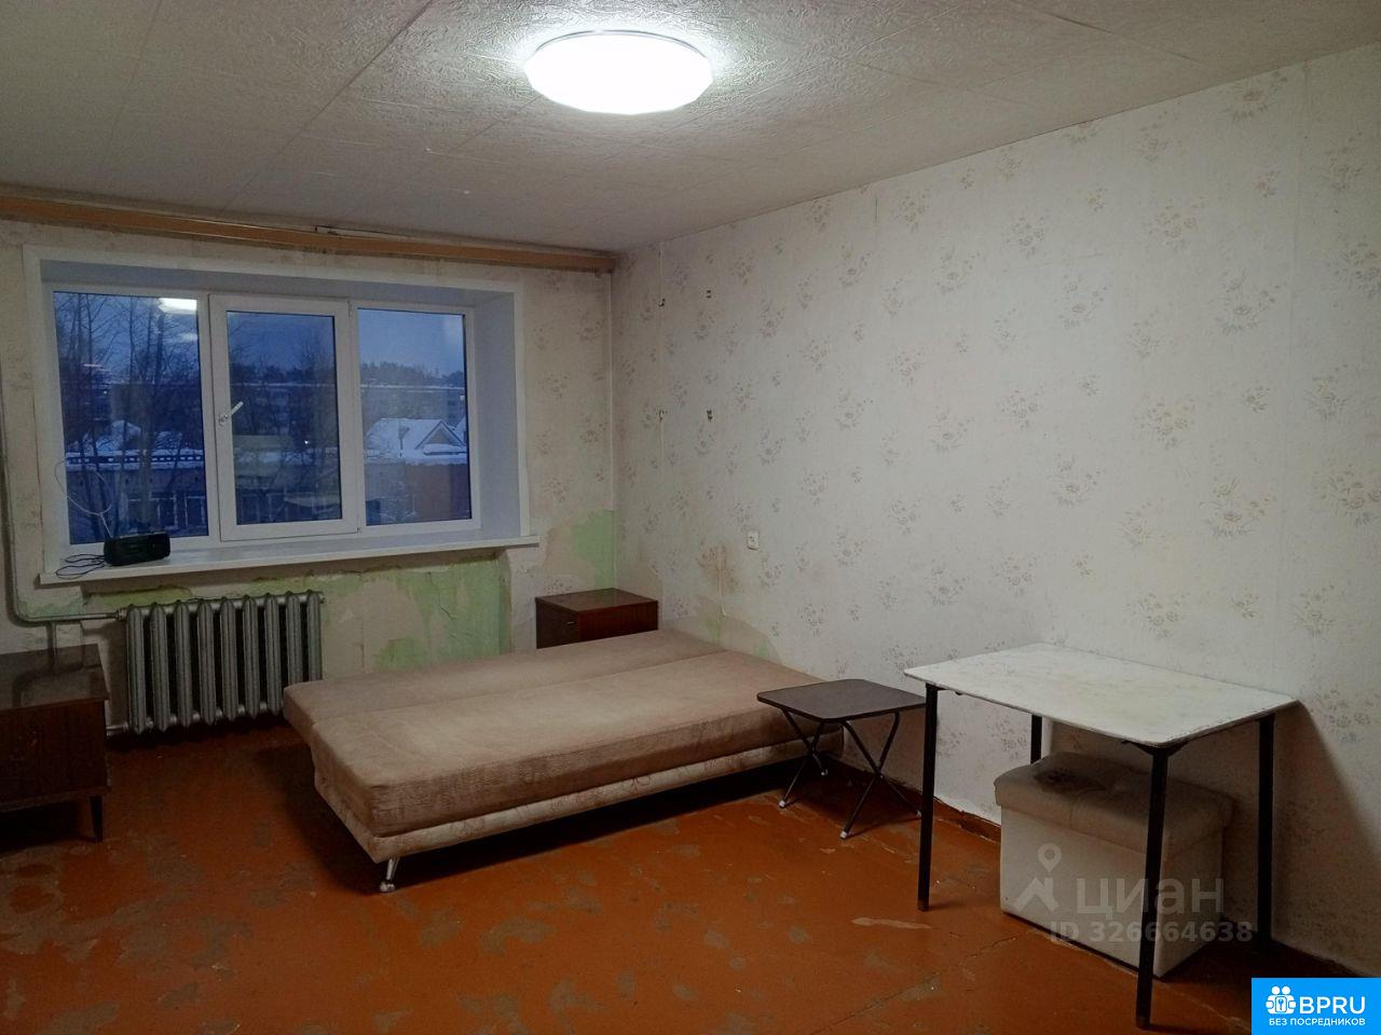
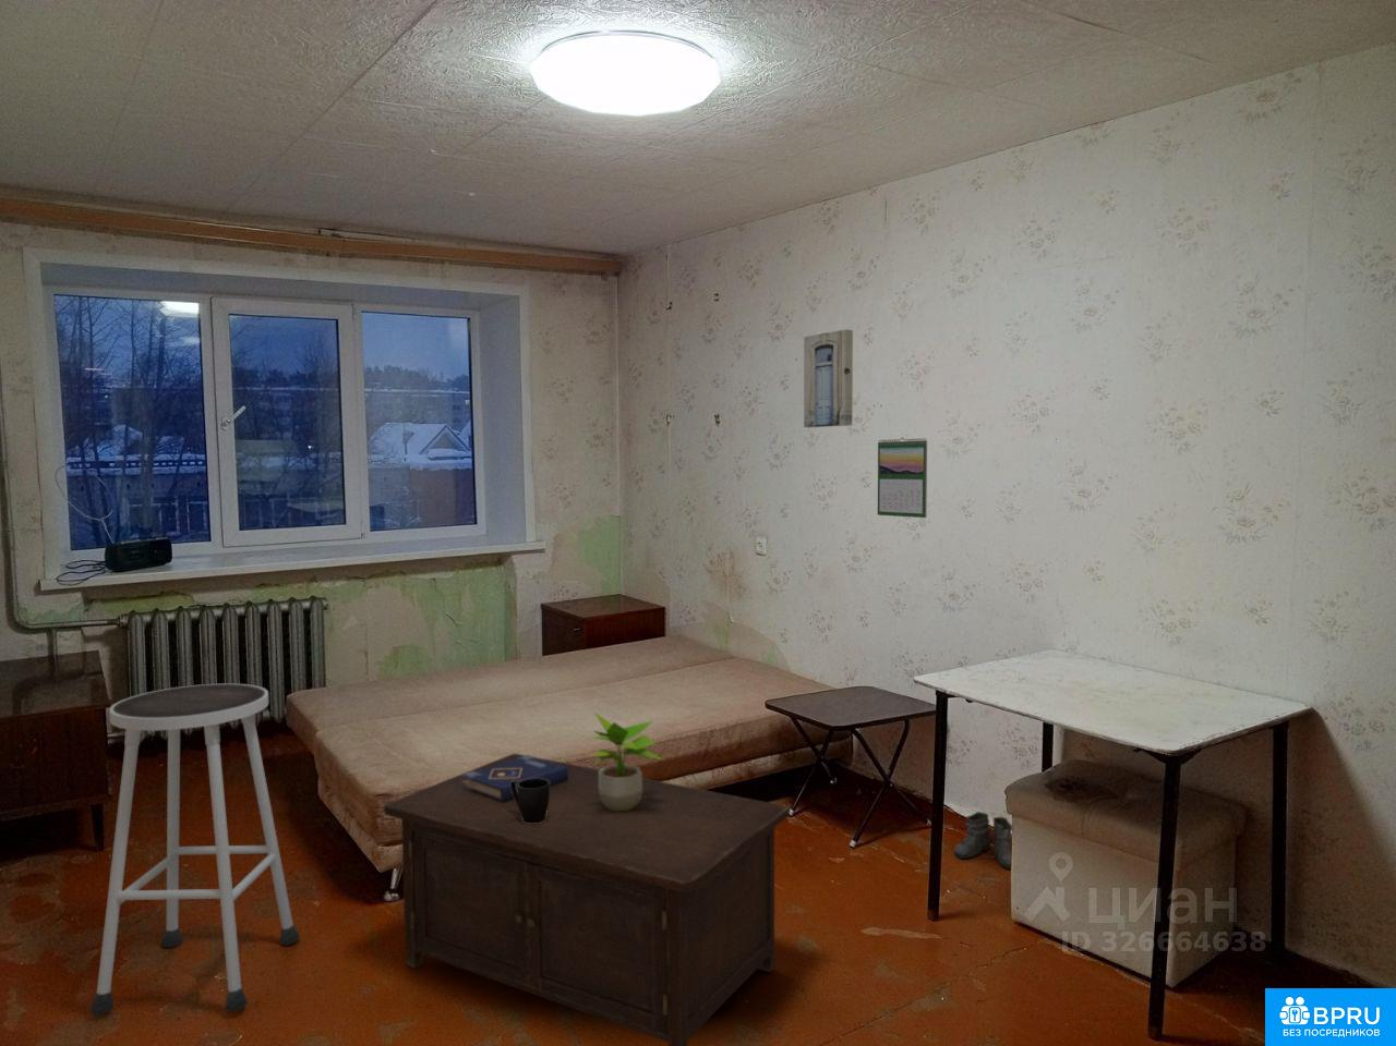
+ mug (528, 799)
+ boots (986, 837)
+ wall art (827, 379)
+ book (516, 777)
+ cabinet (586, 887)
+ potted plant (624, 760)
+ calendar (901, 476)
+ stool (197, 847)
